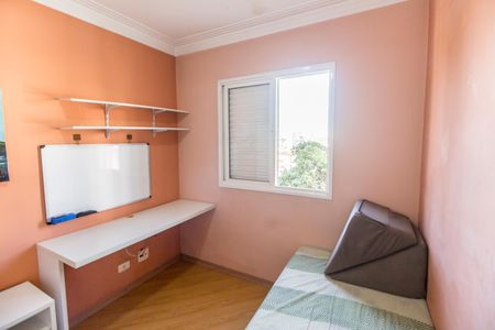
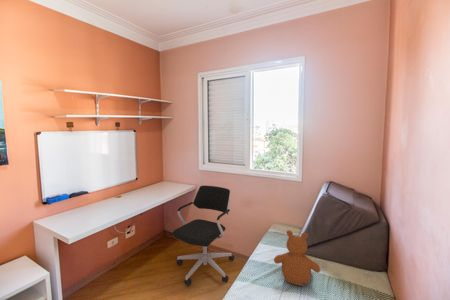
+ teddy bear (297, 253)
+ office chair (204, 230)
